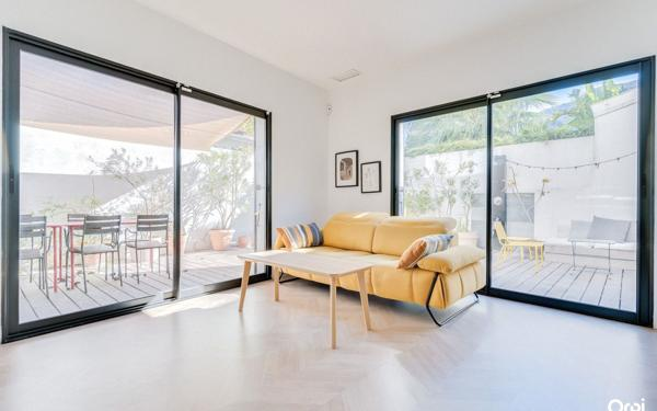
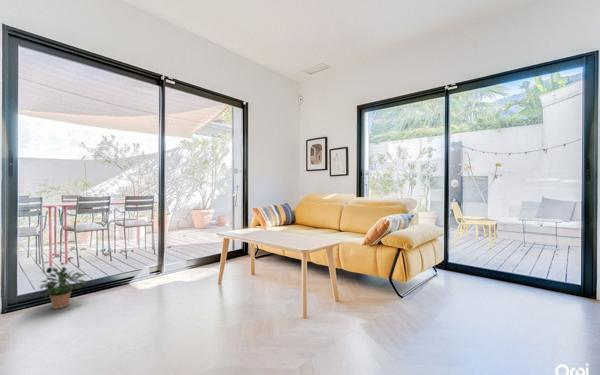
+ potted plant (64, 284)
